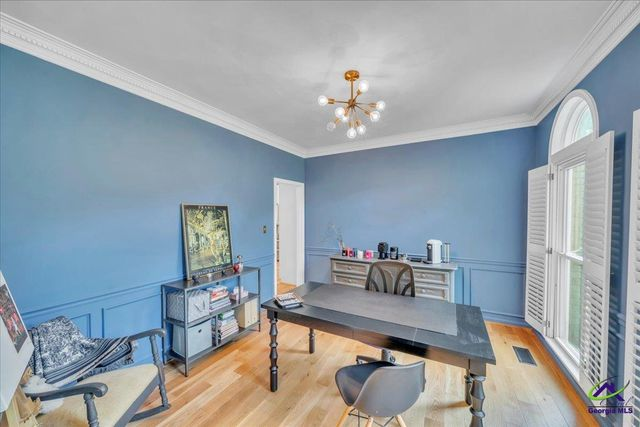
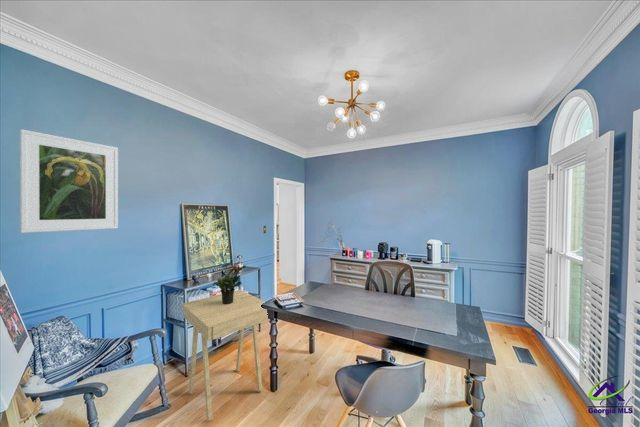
+ side table (238, 348)
+ potted plant (230, 283)
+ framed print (75, 185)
